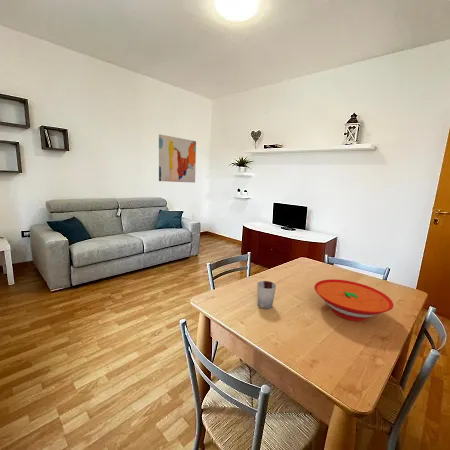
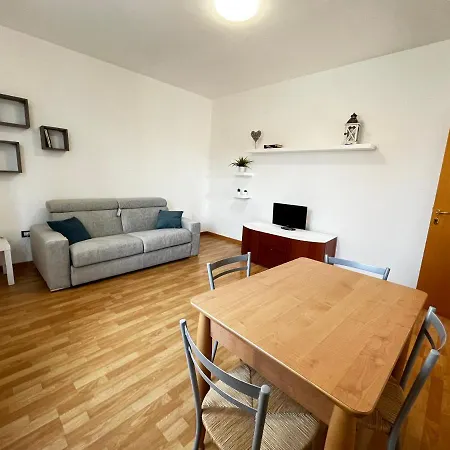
- cup (264, 293)
- bowl (350, 302)
- wall art (178, 160)
